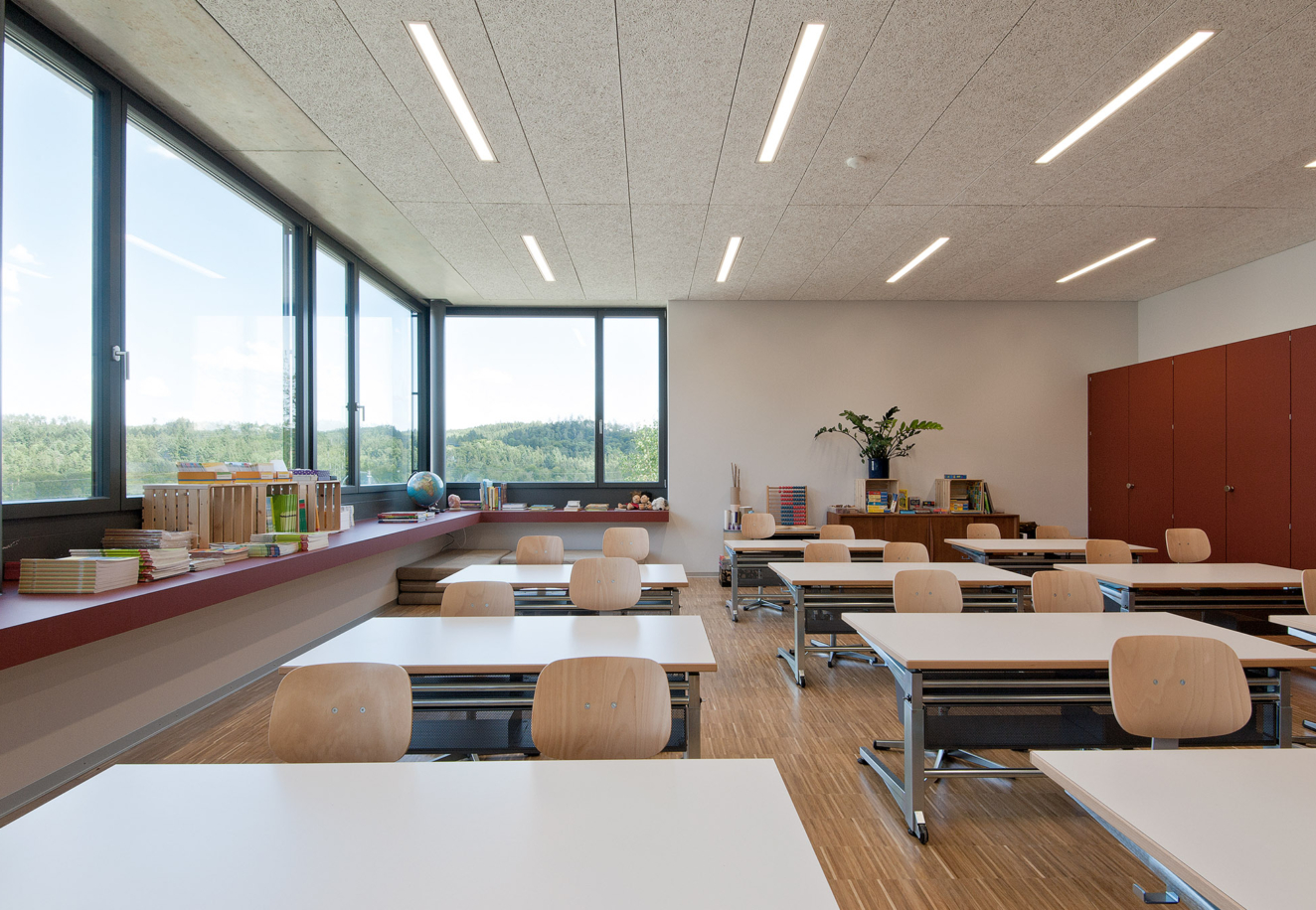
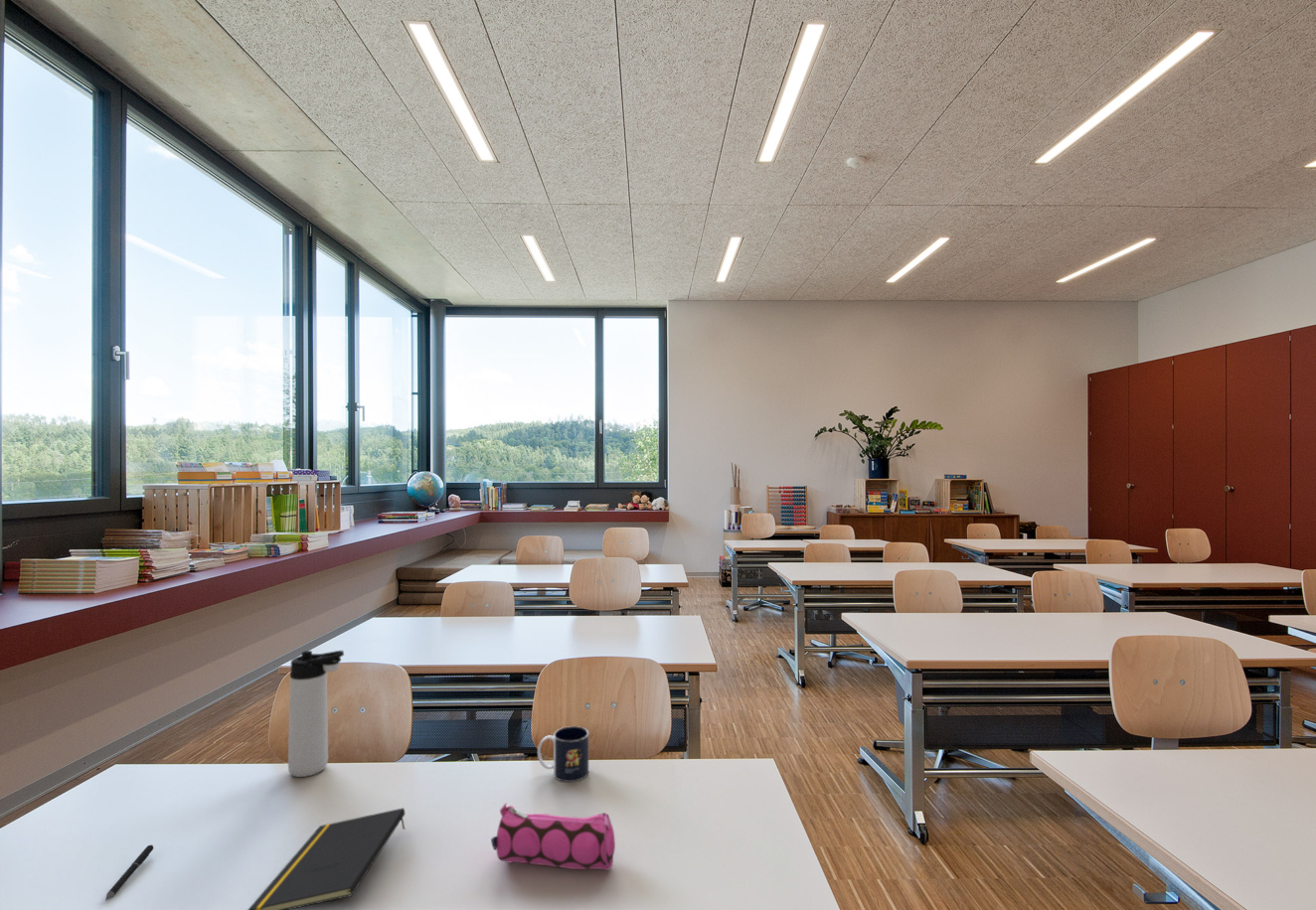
+ pencil case (556, 834)
+ notepad (334, 857)
+ thermos bottle (316, 710)
+ mug (563, 753)
+ pen (129, 871)
